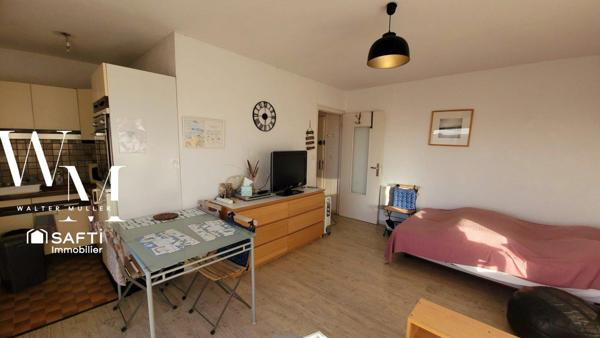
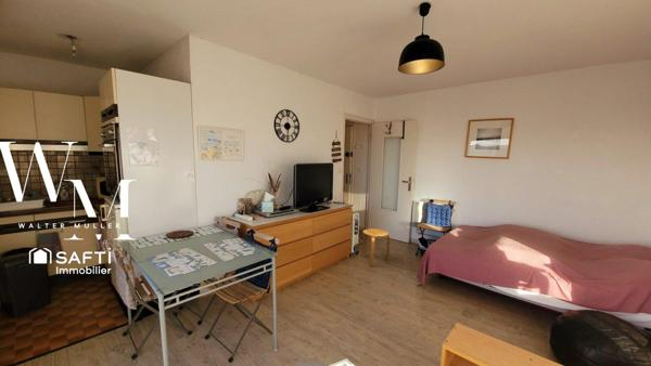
+ stool (373, 246)
